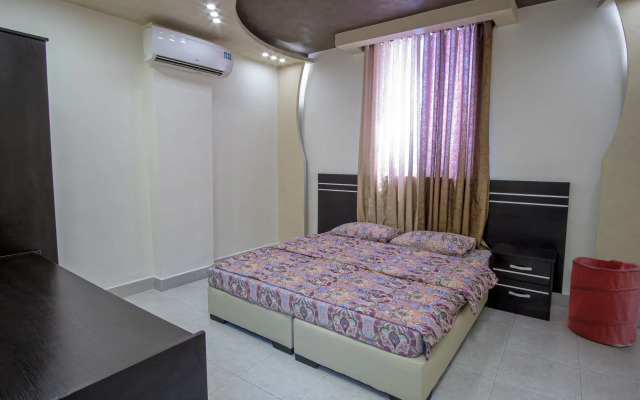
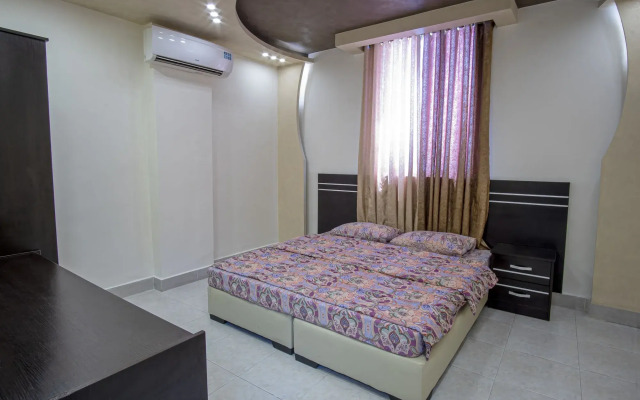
- laundry hamper (603, 296)
